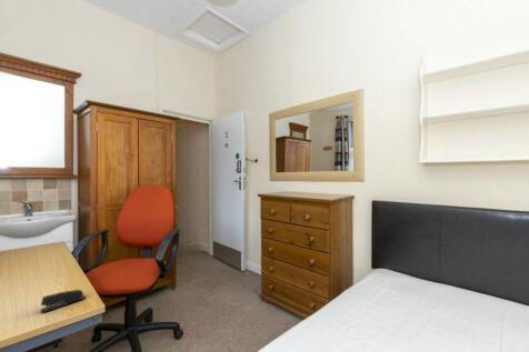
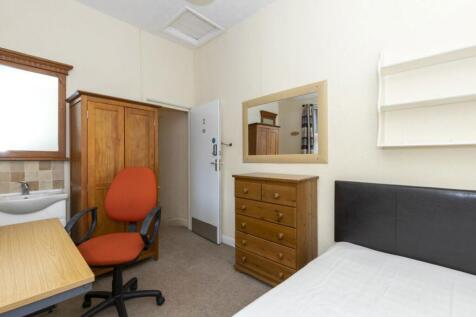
- stapler (63, 298)
